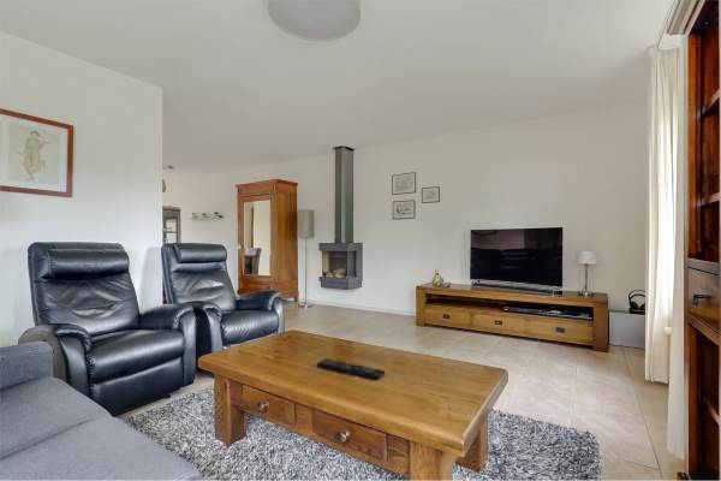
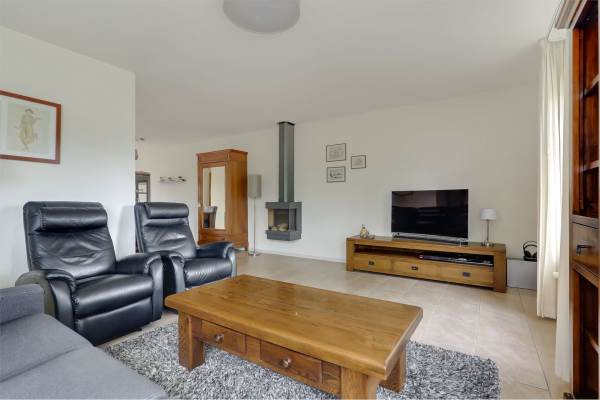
- remote control (350, 368)
